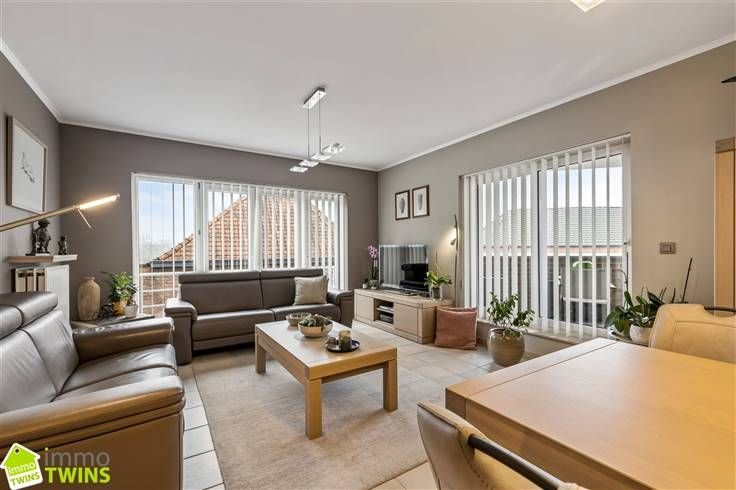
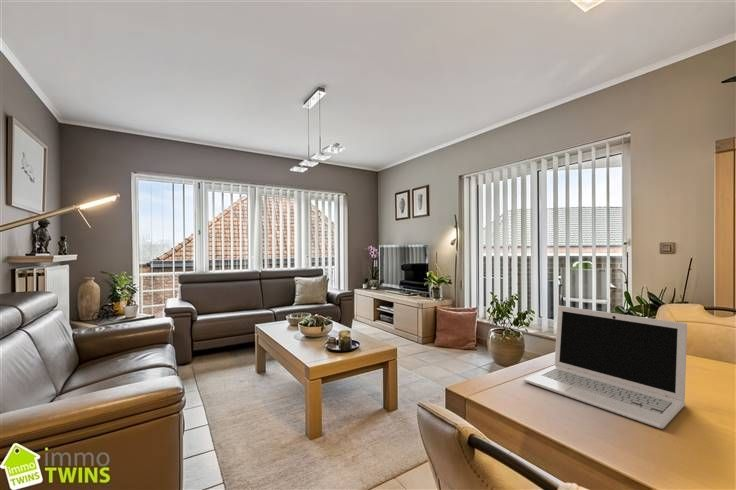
+ laptop (599, 354)
